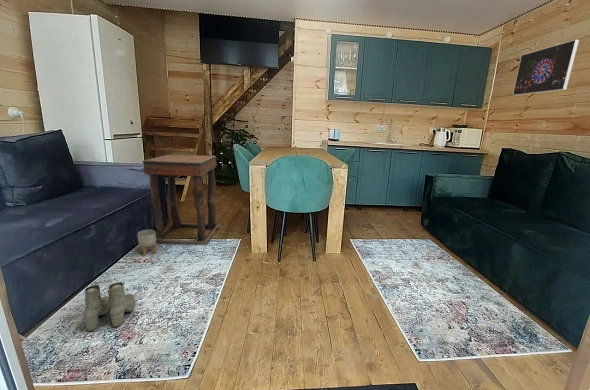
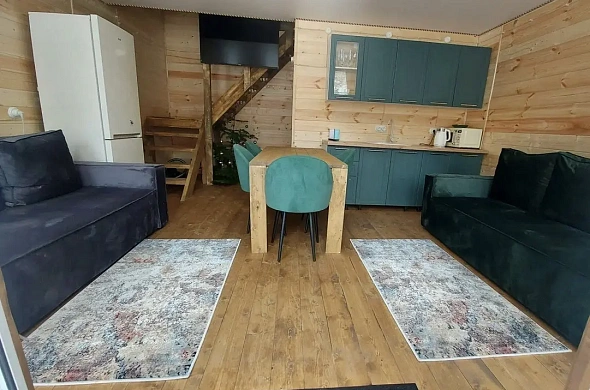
- side table (194, 197)
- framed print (541, 70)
- planter (147, 242)
- boots (109, 298)
